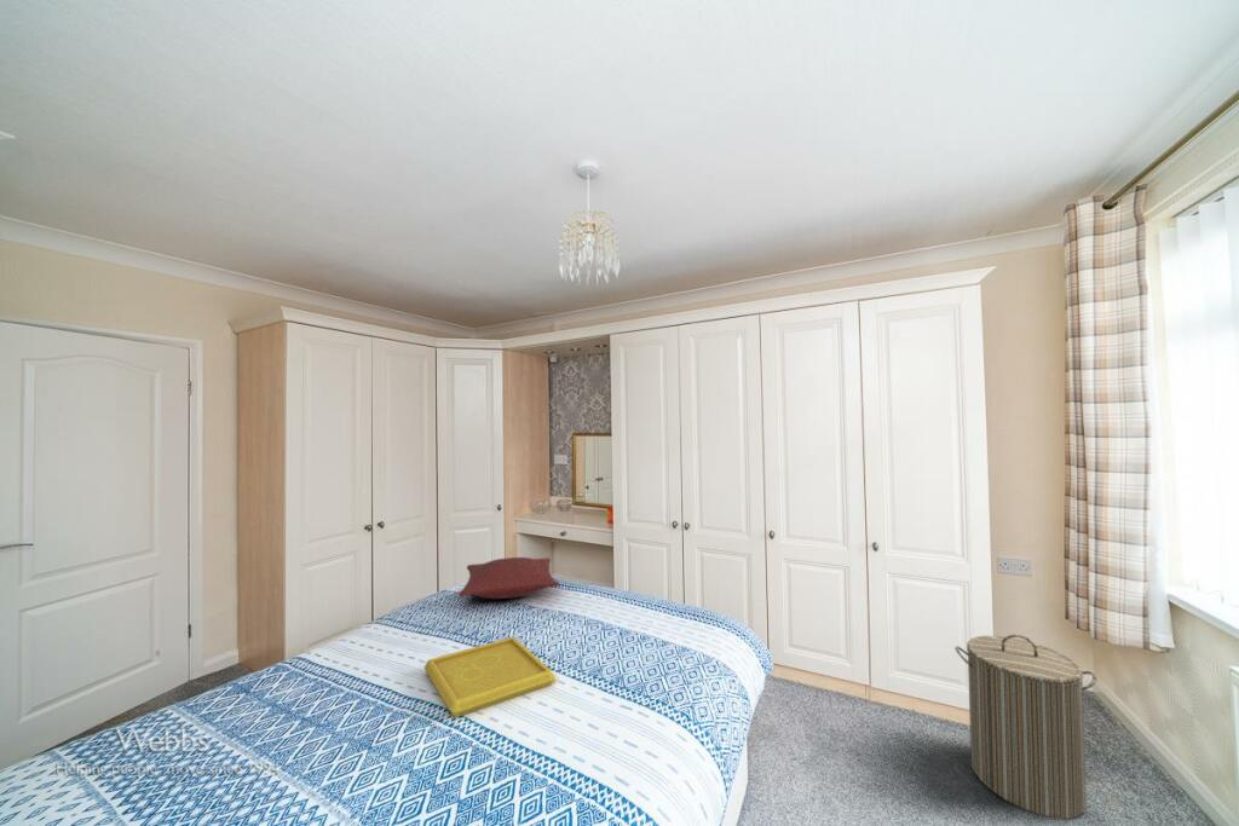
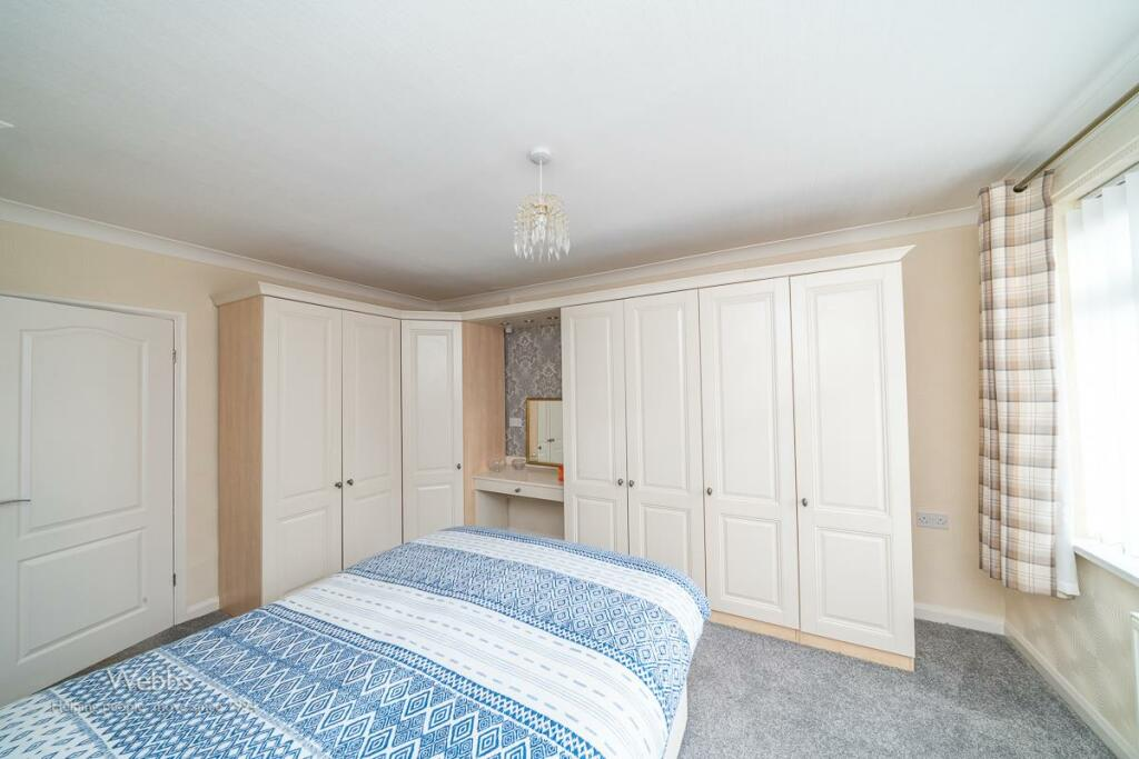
- laundry hamper (1022, 709)
- pillow (509, 576)
- serving tray (488, 671)
